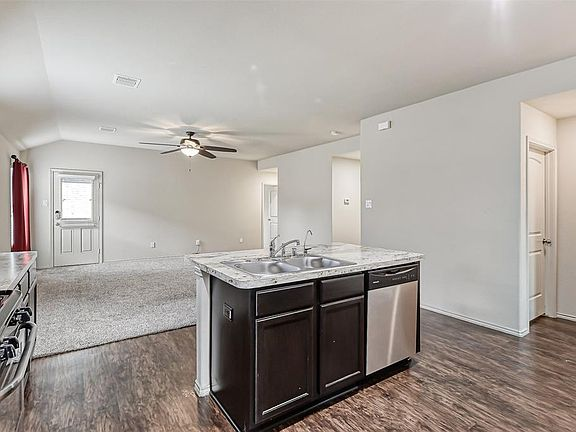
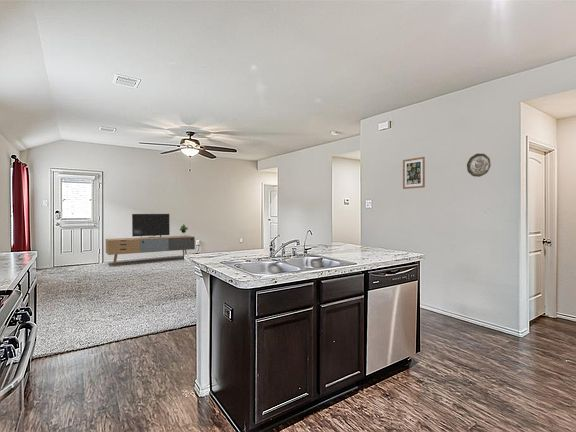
+ wall art (413, 173)
+ media console (151, 237)
+ decorative plate (478, 165)
